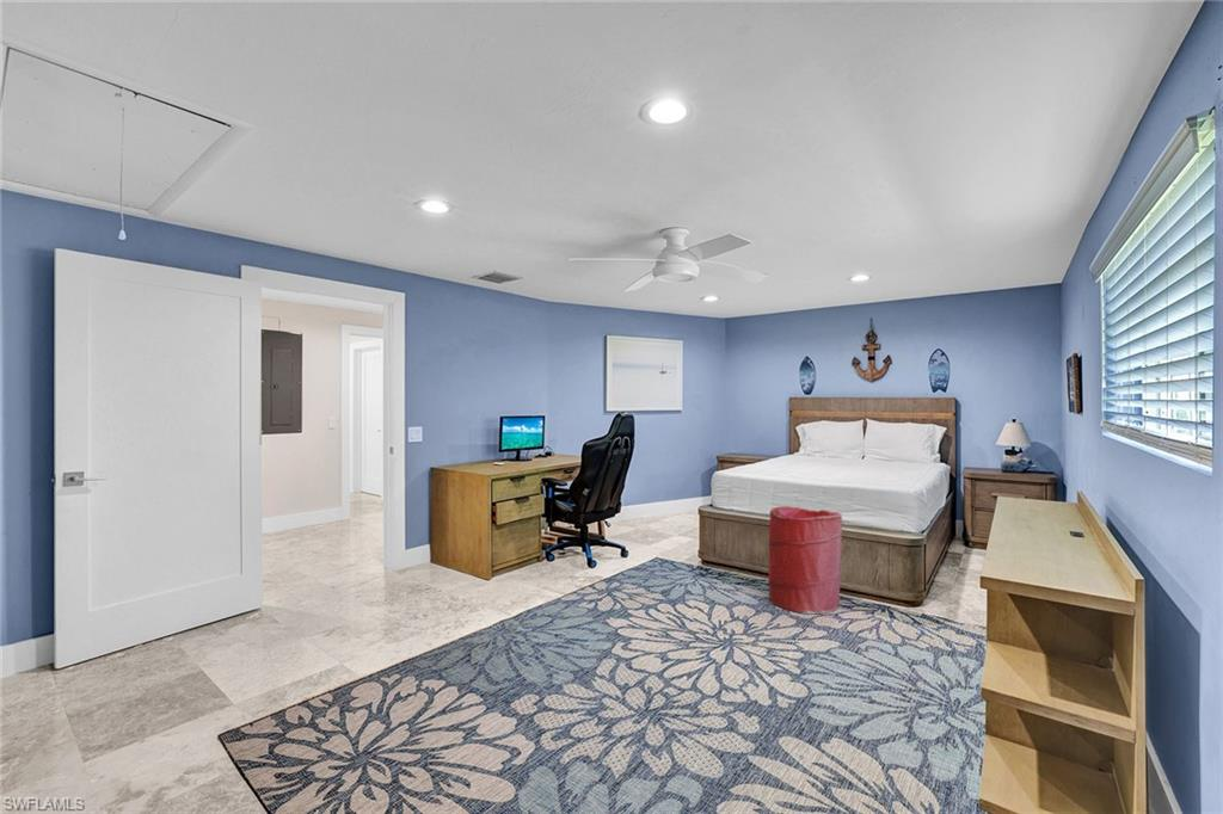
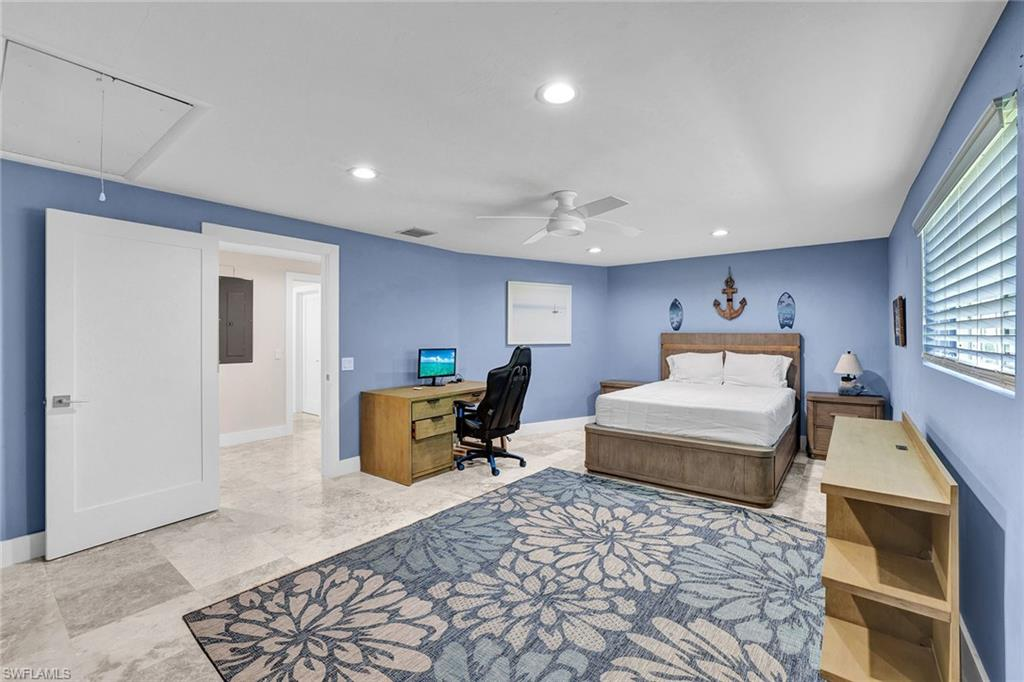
- laundry hamper (804, 555)
